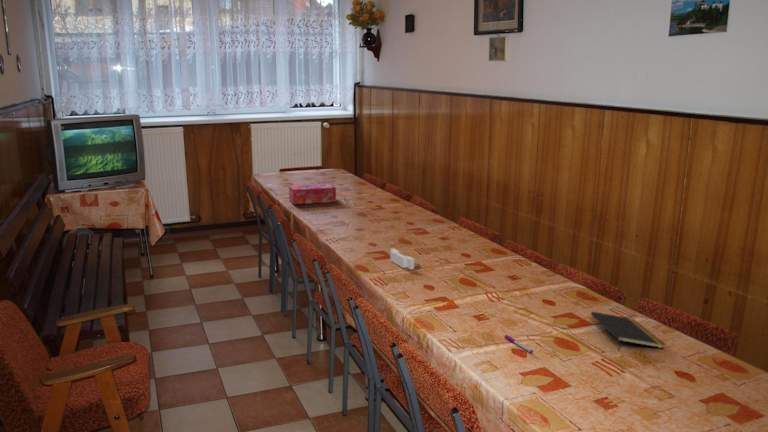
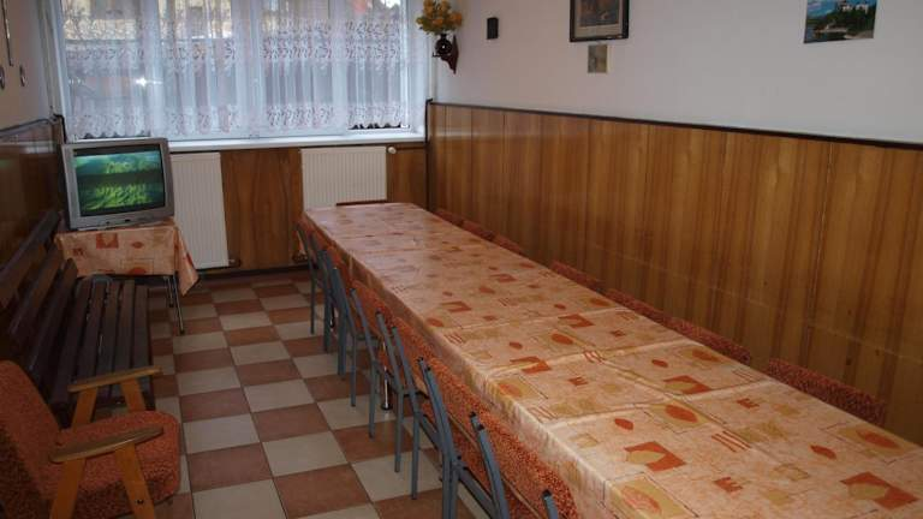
- notepad (626, 329)
- pen (518, 343)
- architectural model (405, 258)
- tissue box (312, 193)
